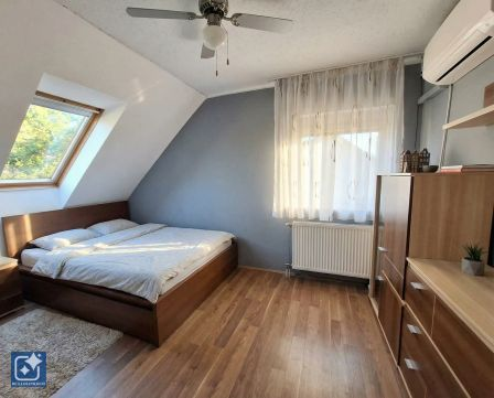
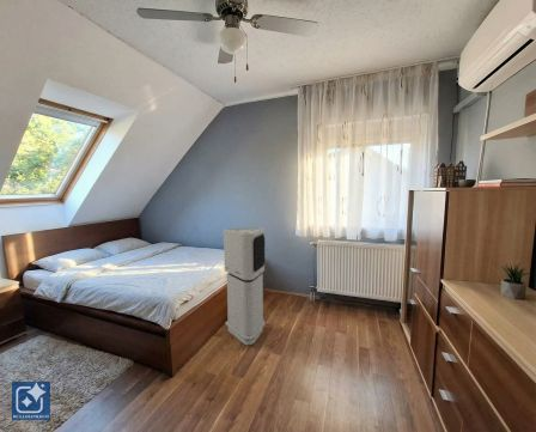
+ air purifier (242, 282)
